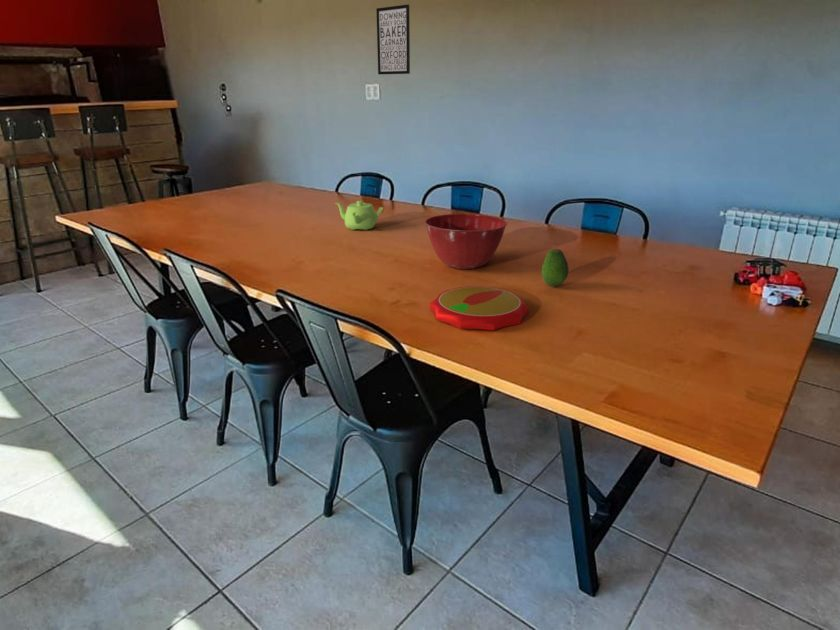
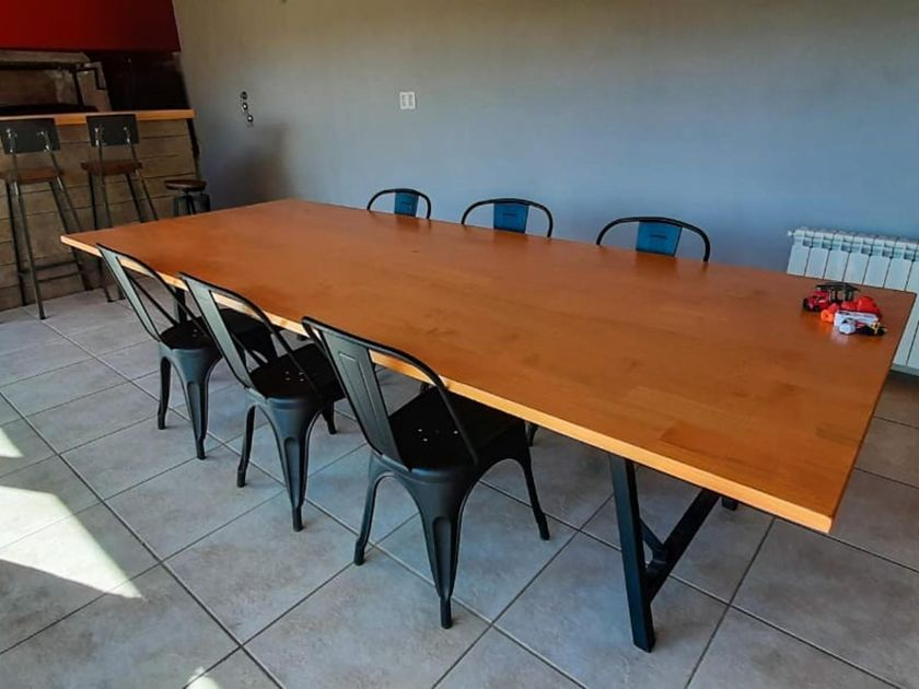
- mixing bowl (465, 242)
- plate (478, 304)
- wall art (393, 41)
- teapot (358, 214)
- fruit (555, 267)
